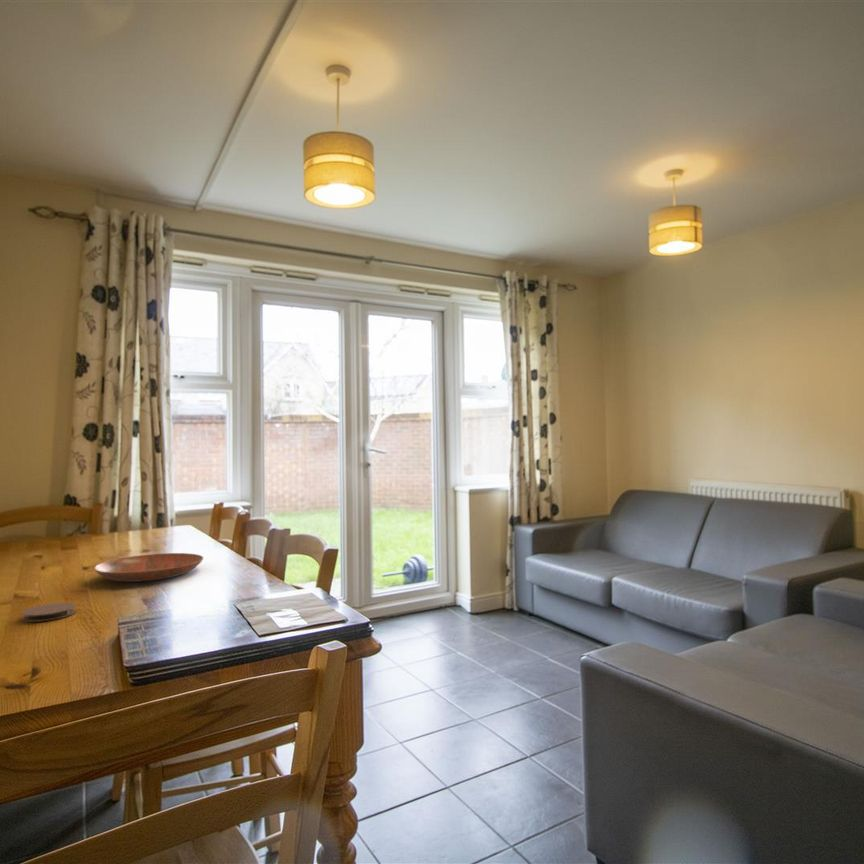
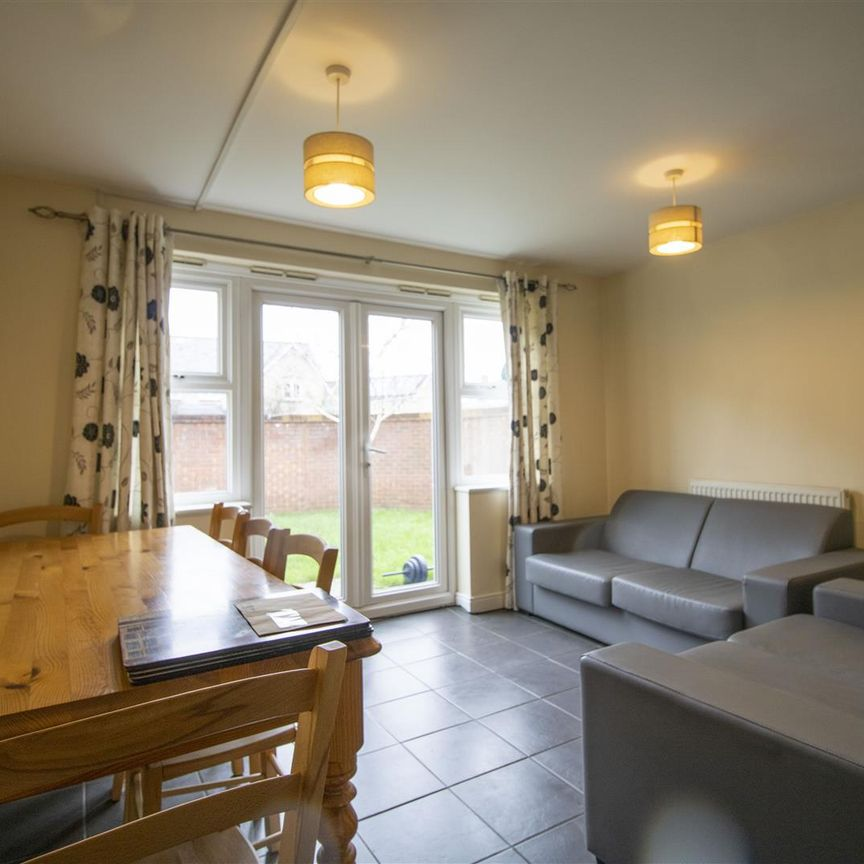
- bowl (150, 568)
- coaster (49, 611)
